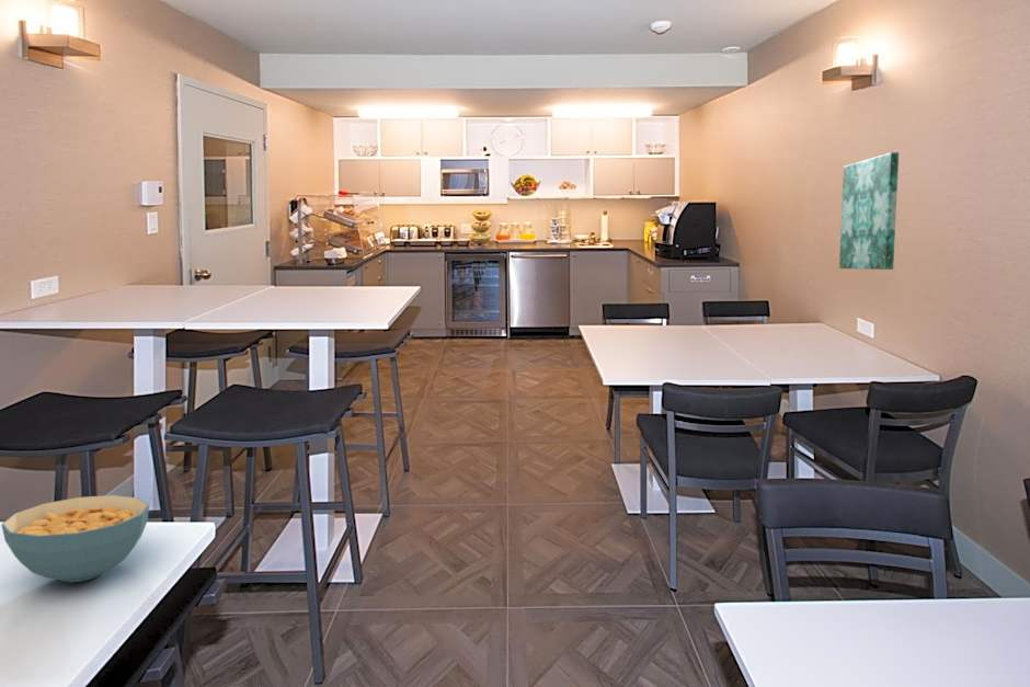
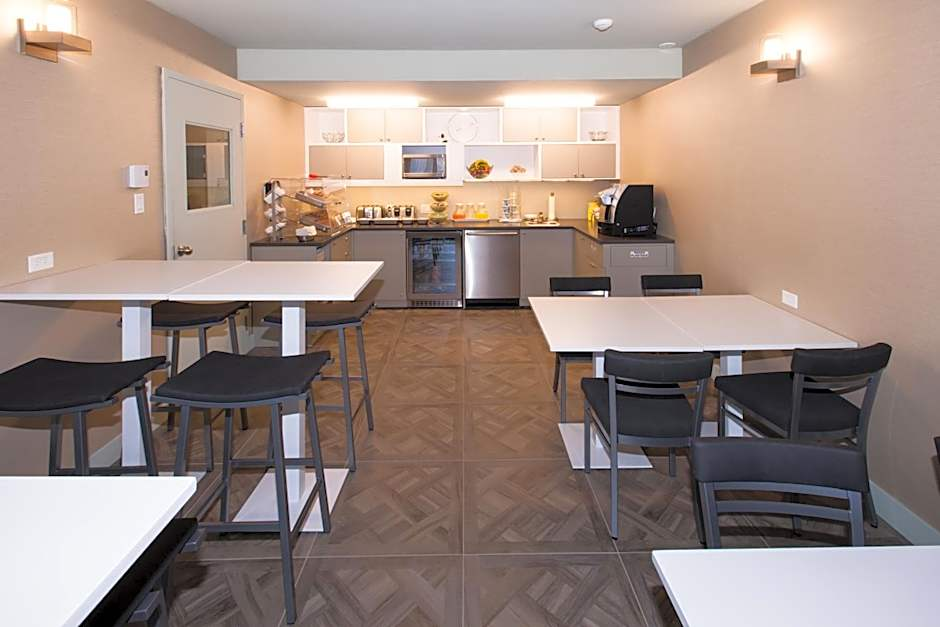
- wall art (867, 214)
- cereal bowl (79, 543)
